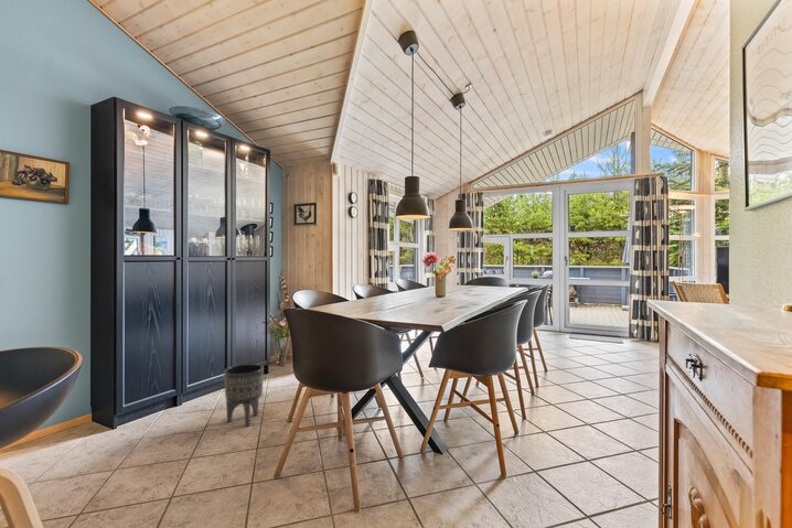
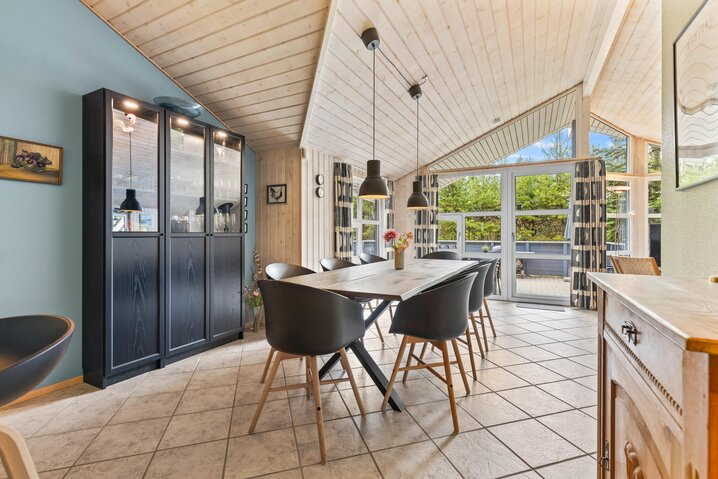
- planter (244, 394)
